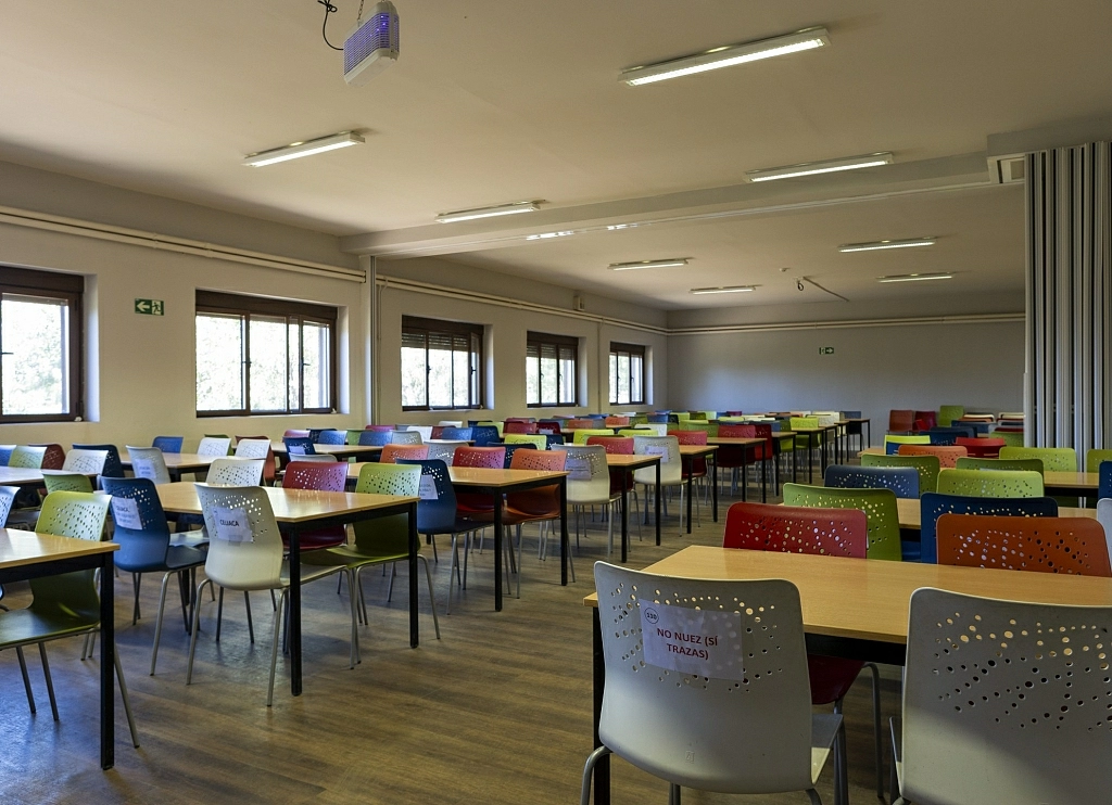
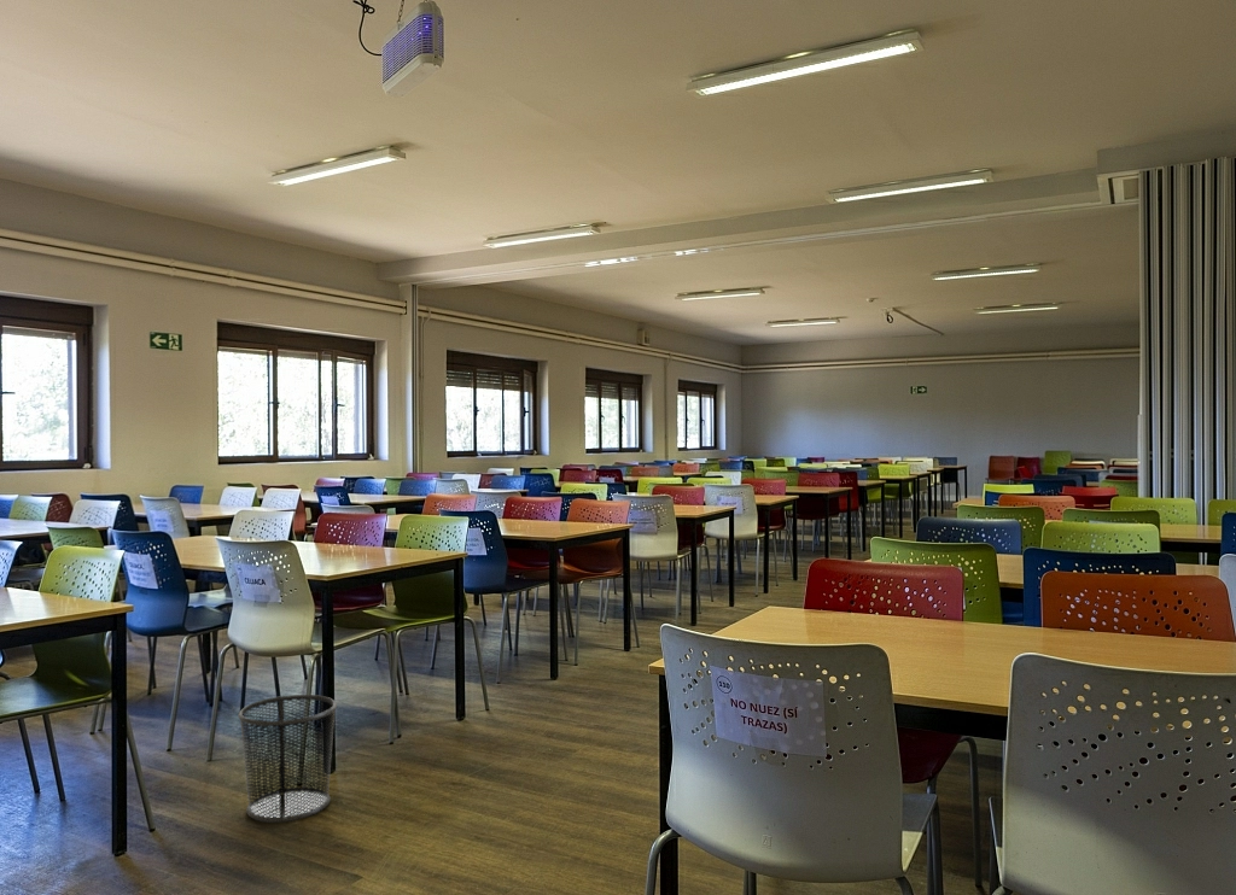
+ waste bin (288, 756)
